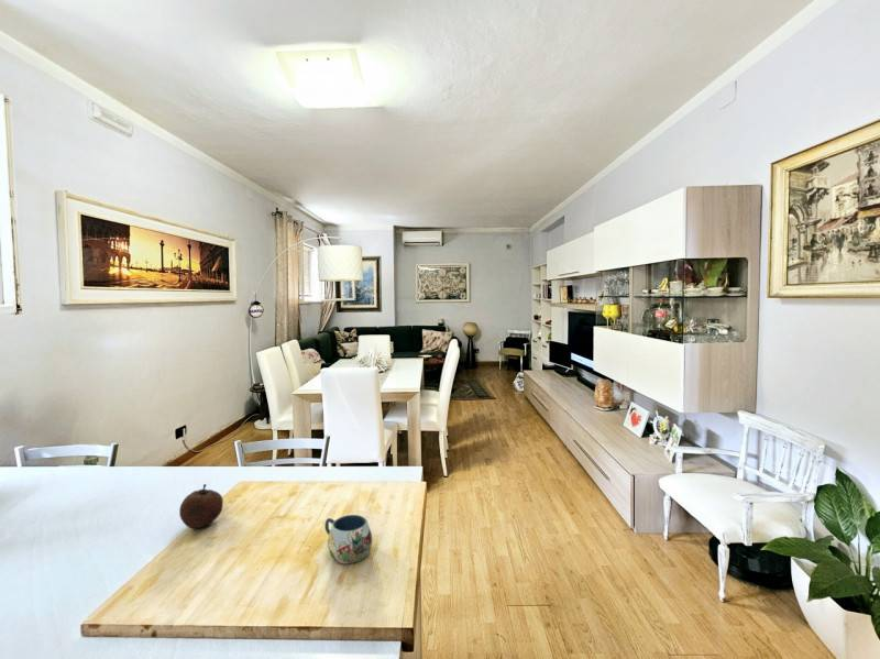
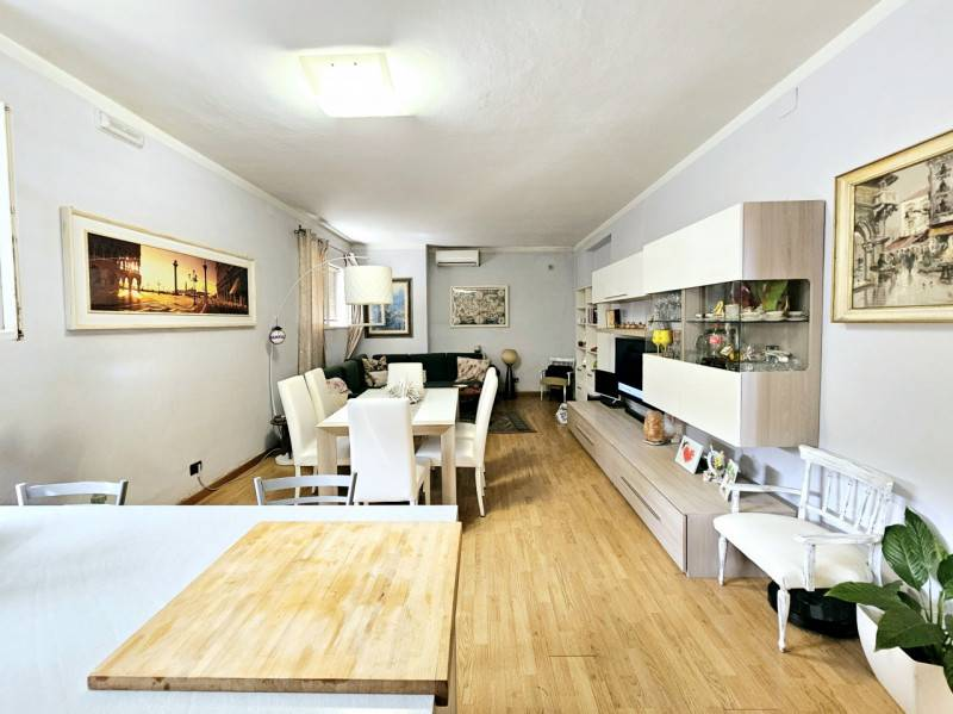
- mug (345, 536)
- fruit (200, 505)
